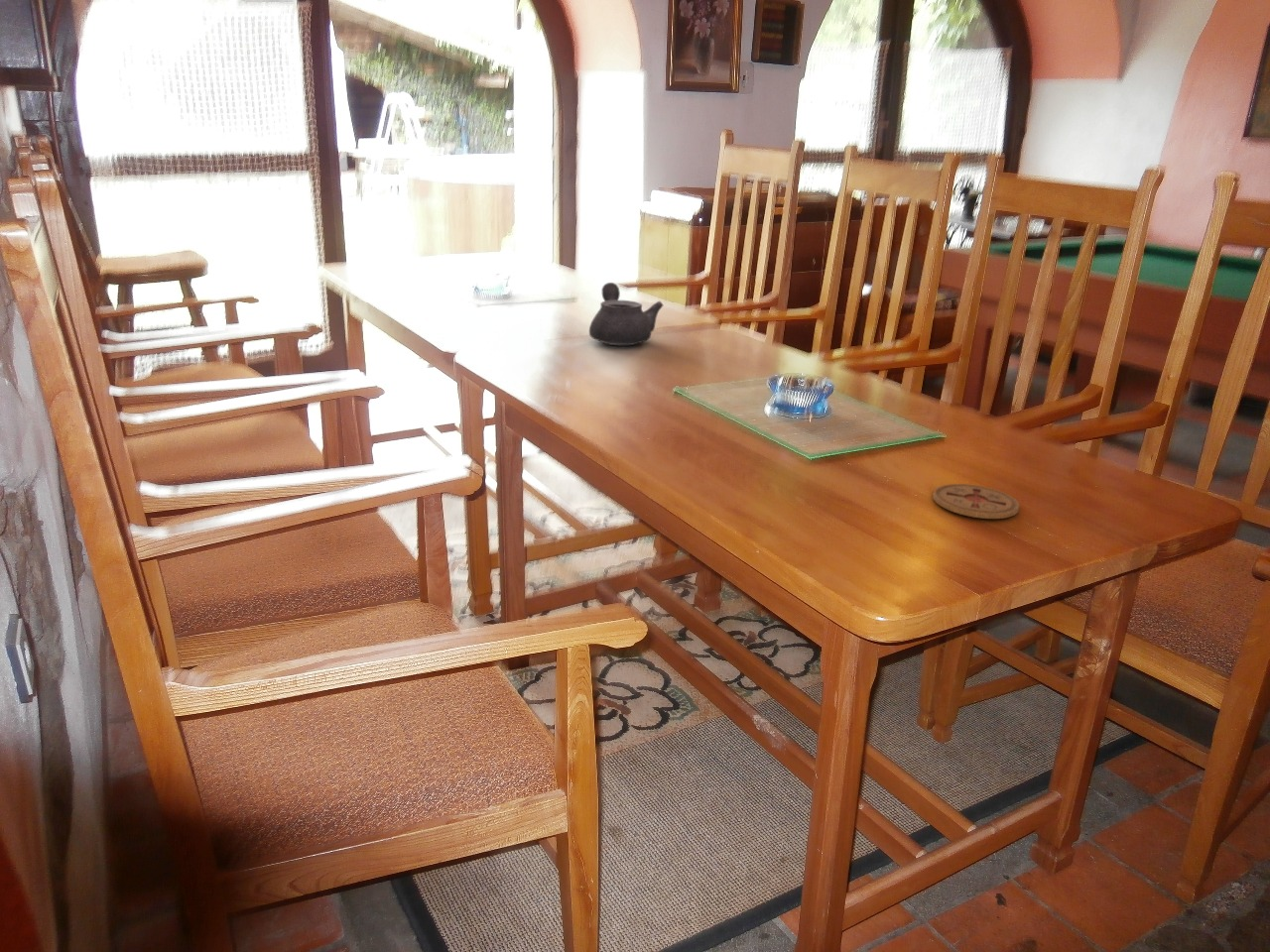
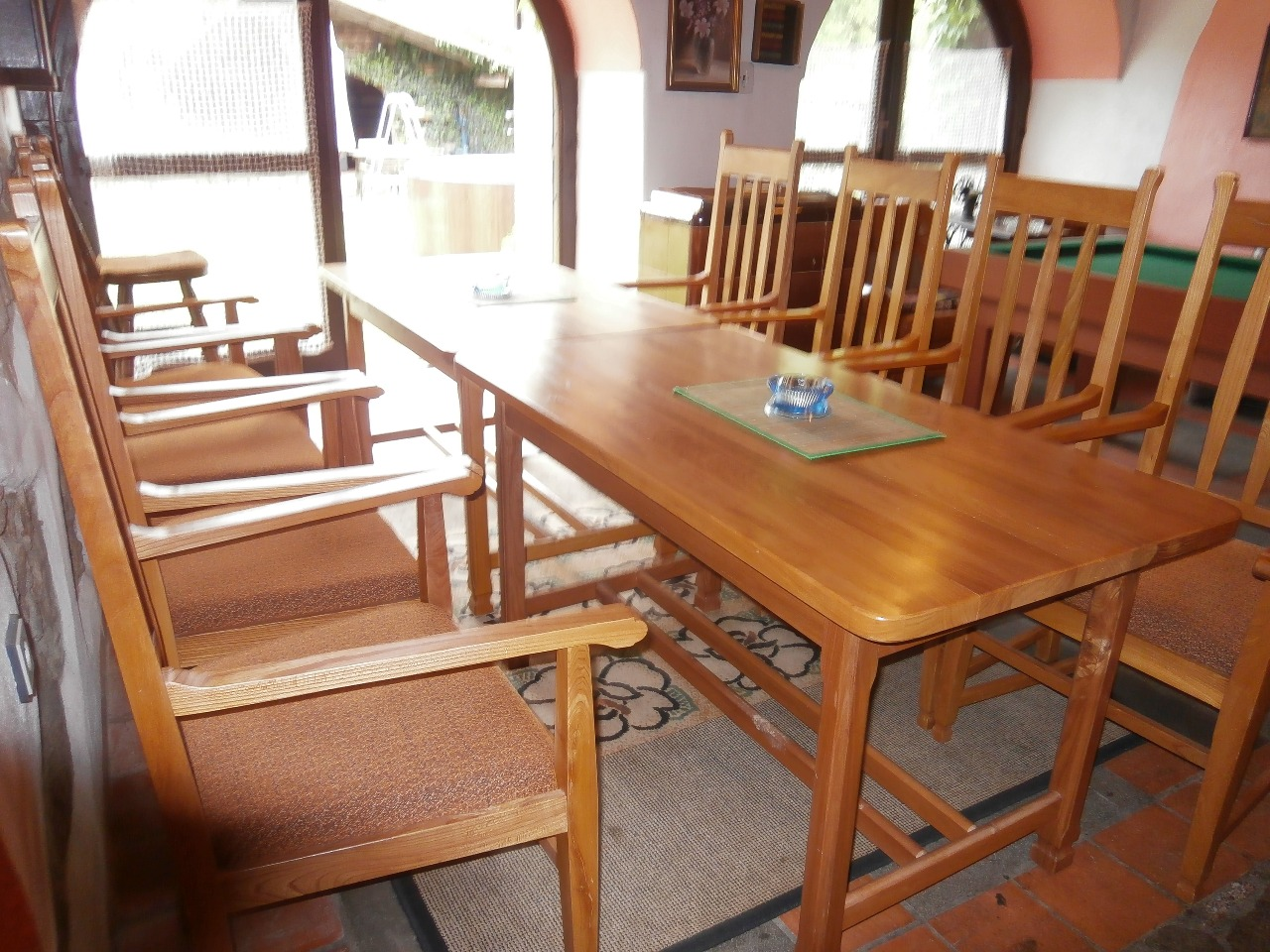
- teapot (621, 312)
- coaster (975, 500)
